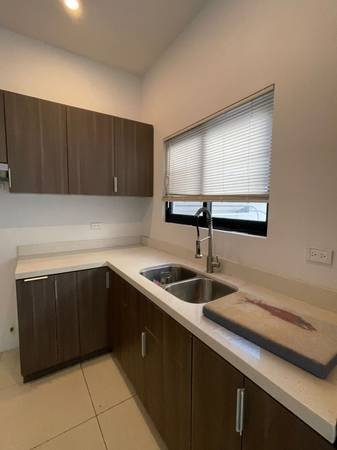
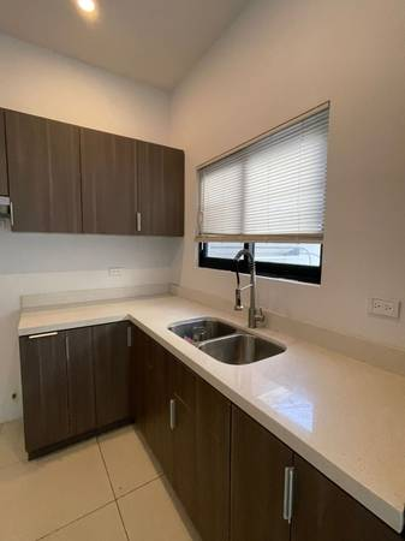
- fish fossil (269, 321)
